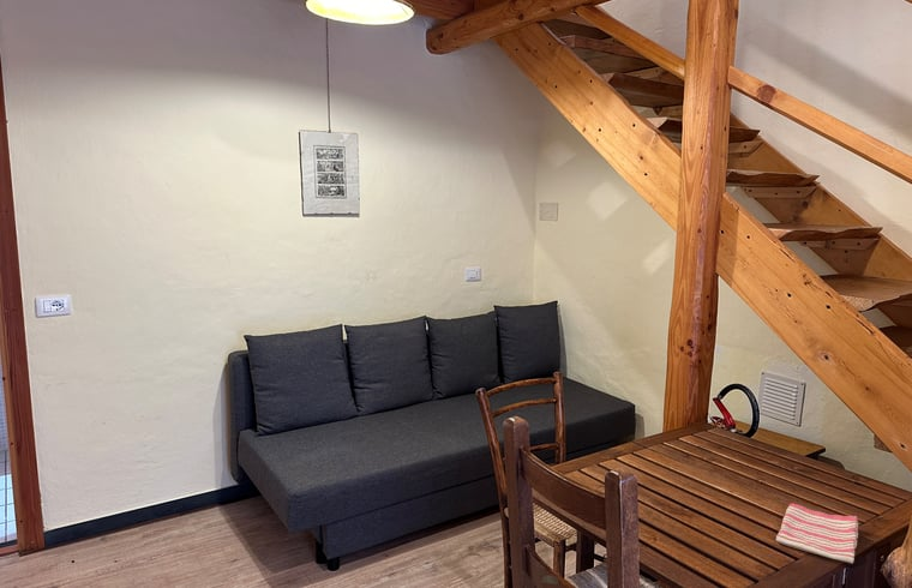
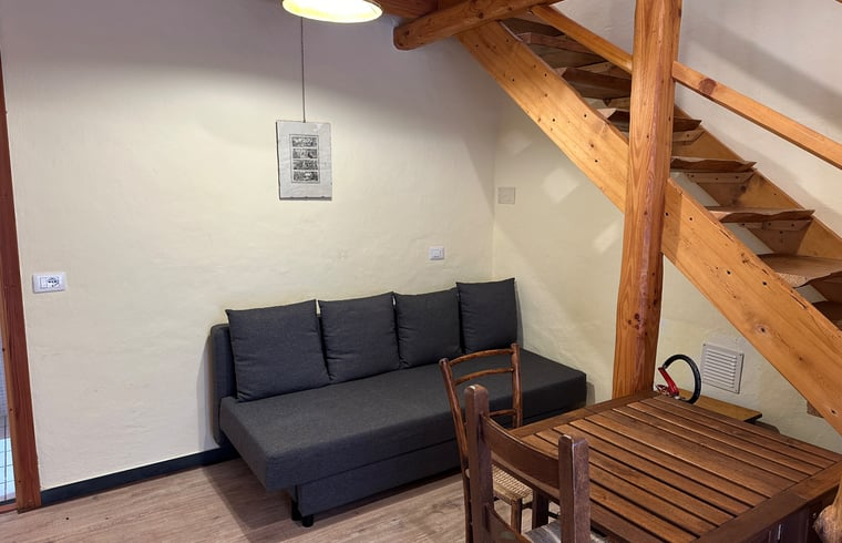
- dish towel (817, 529)
